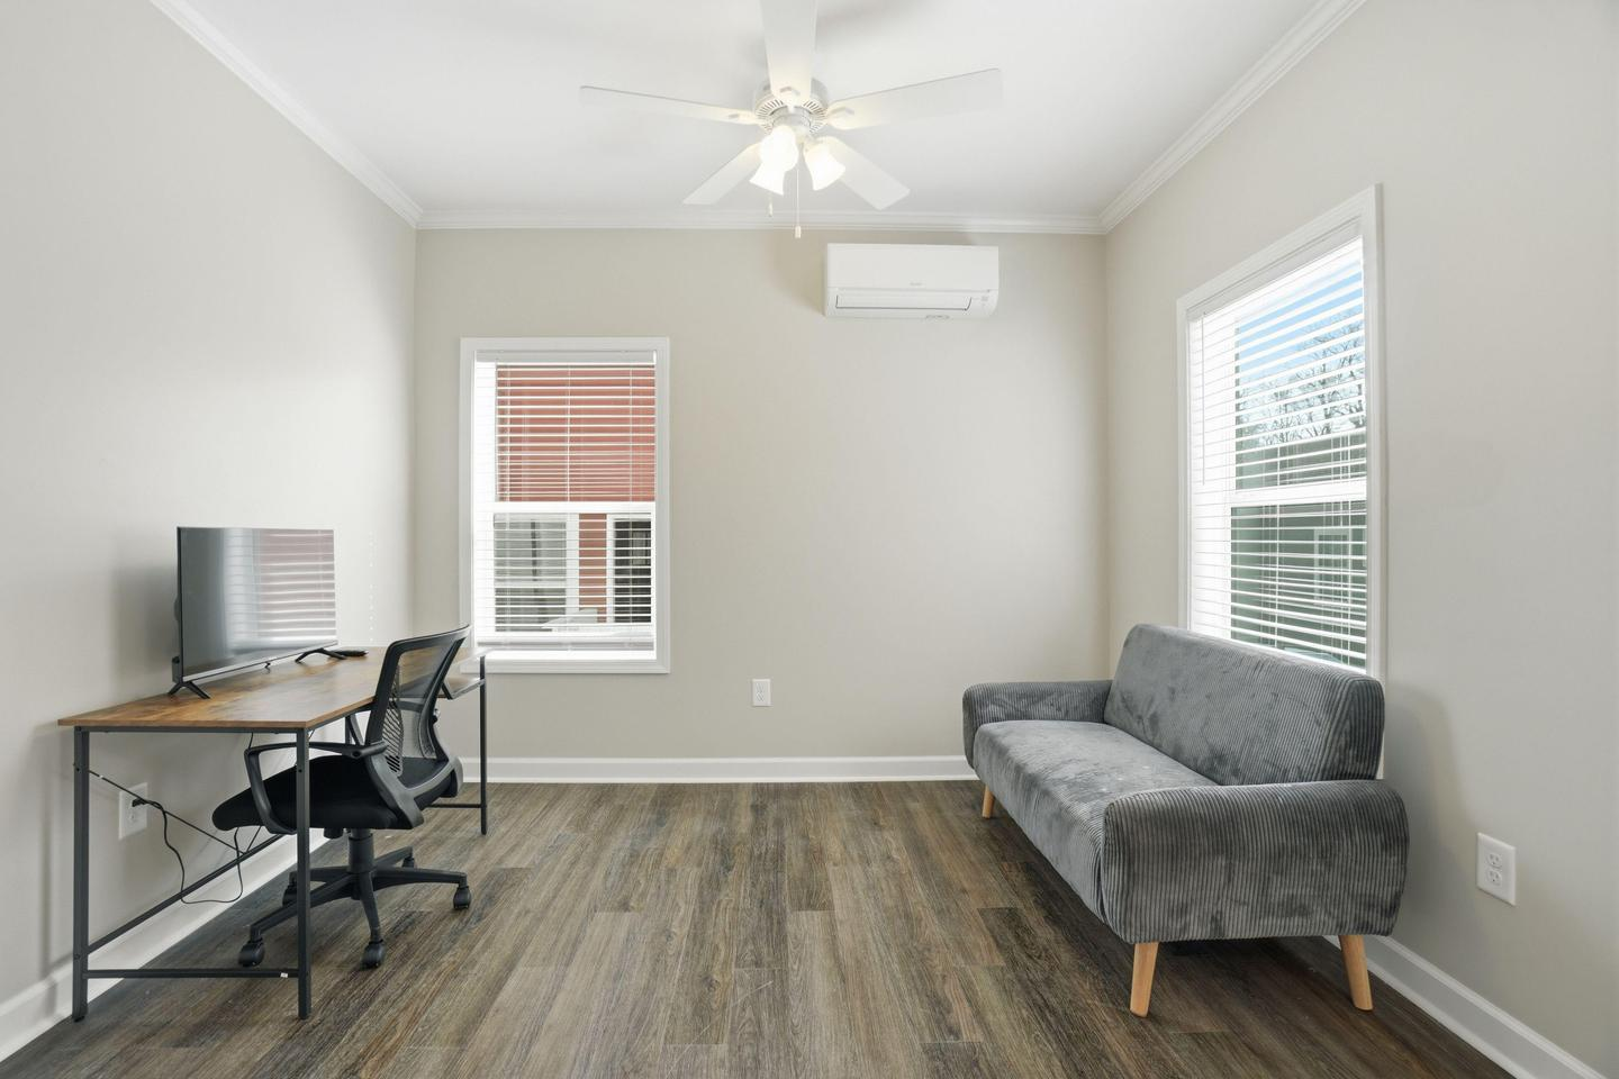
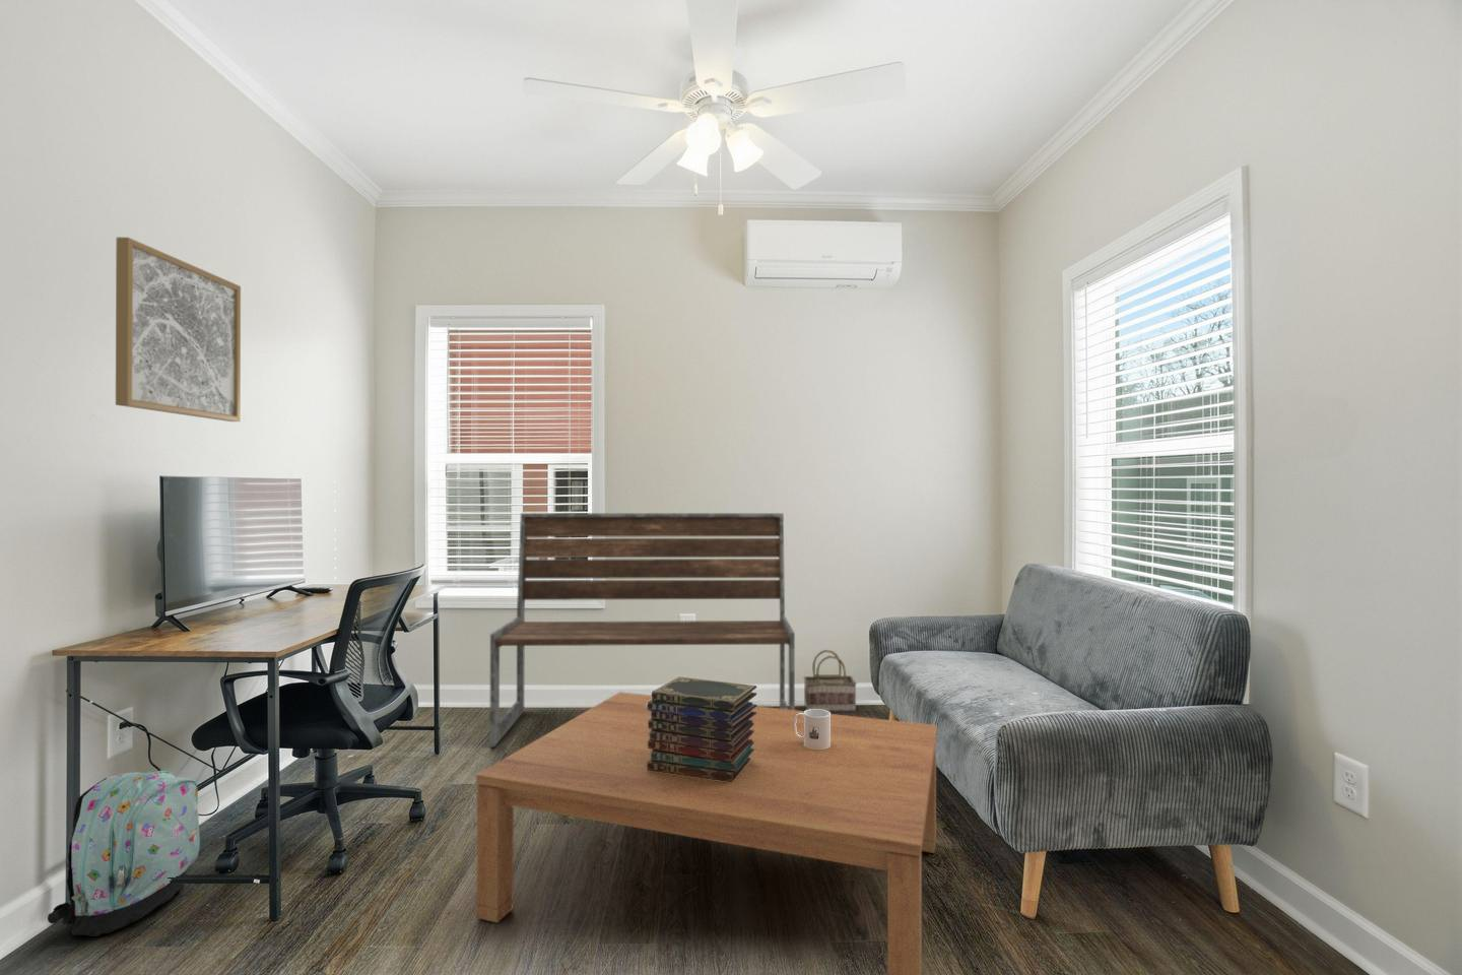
+ mug (811, 726)
+ bench (648, 621)
+ wall art (185, 340)
+ book stack (703, 725)
+ basket (830, 679)
+ coffee table (728, 812)
+ backpack (136, 840)
